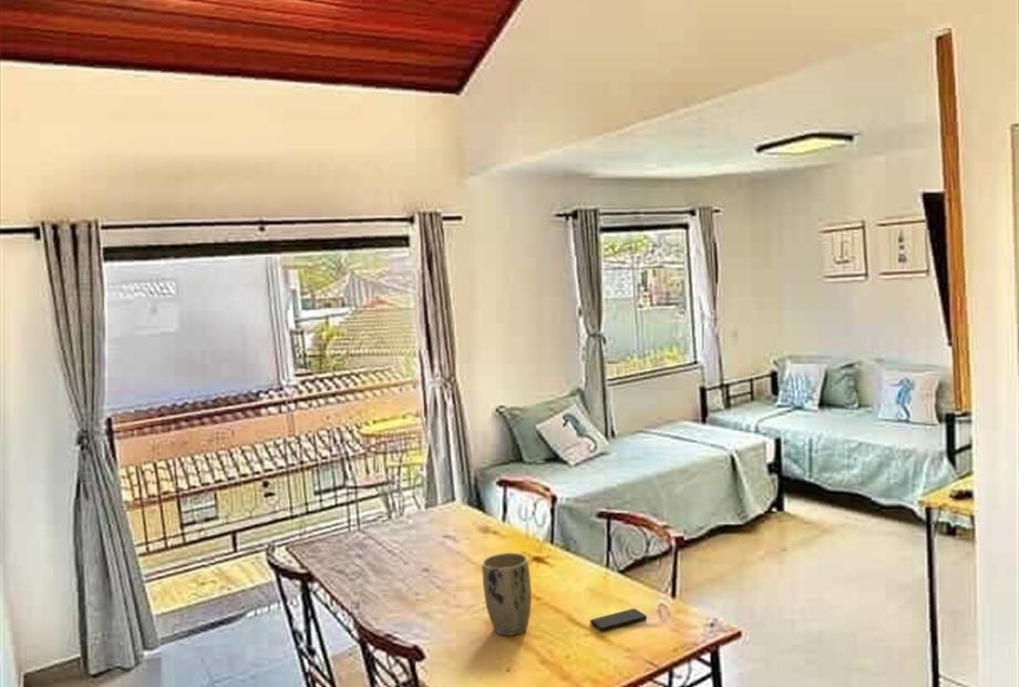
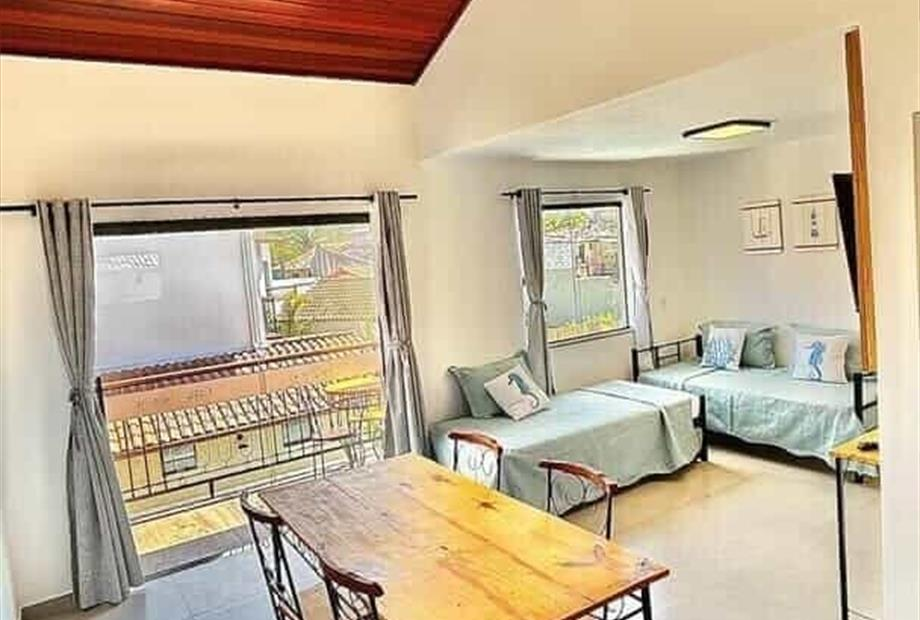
- smartphone (618, 618)
- plant pot (507, 594)
